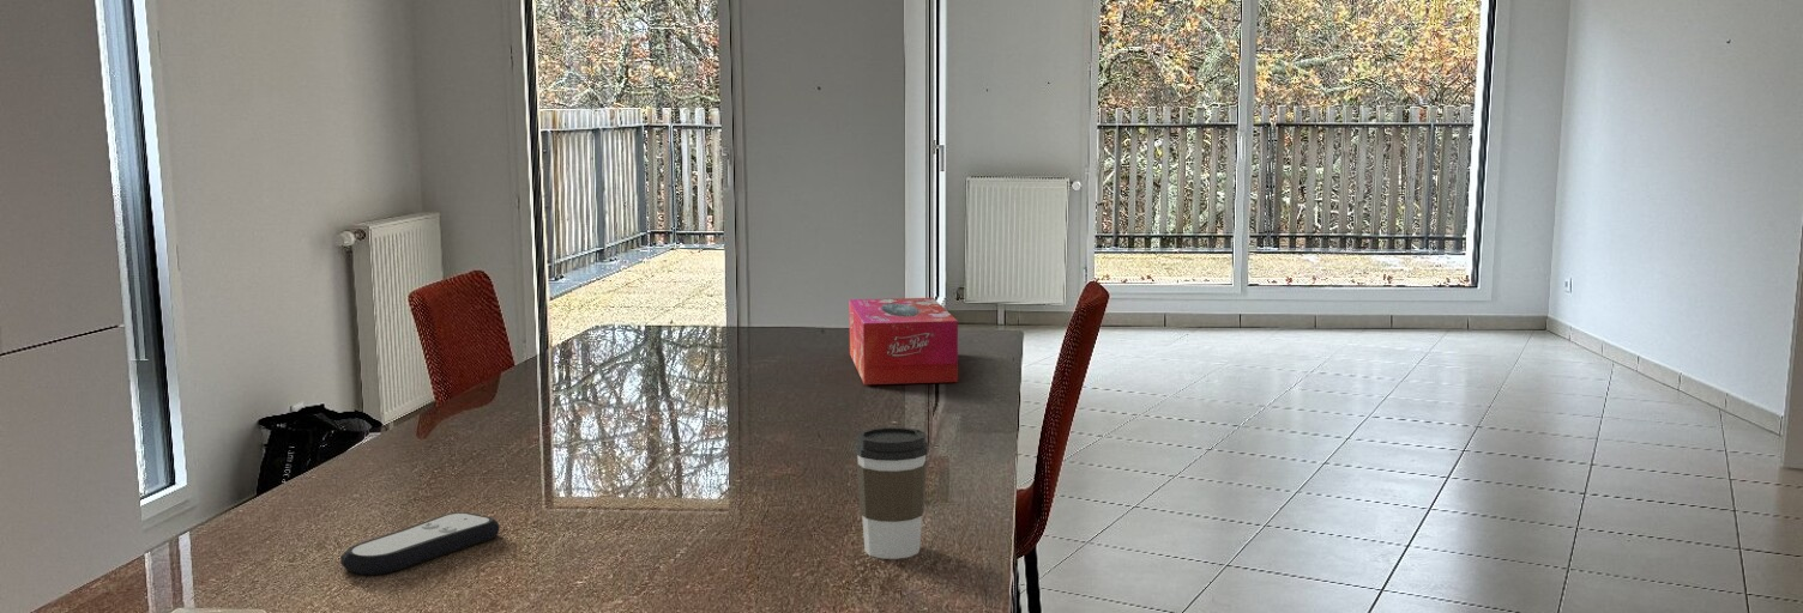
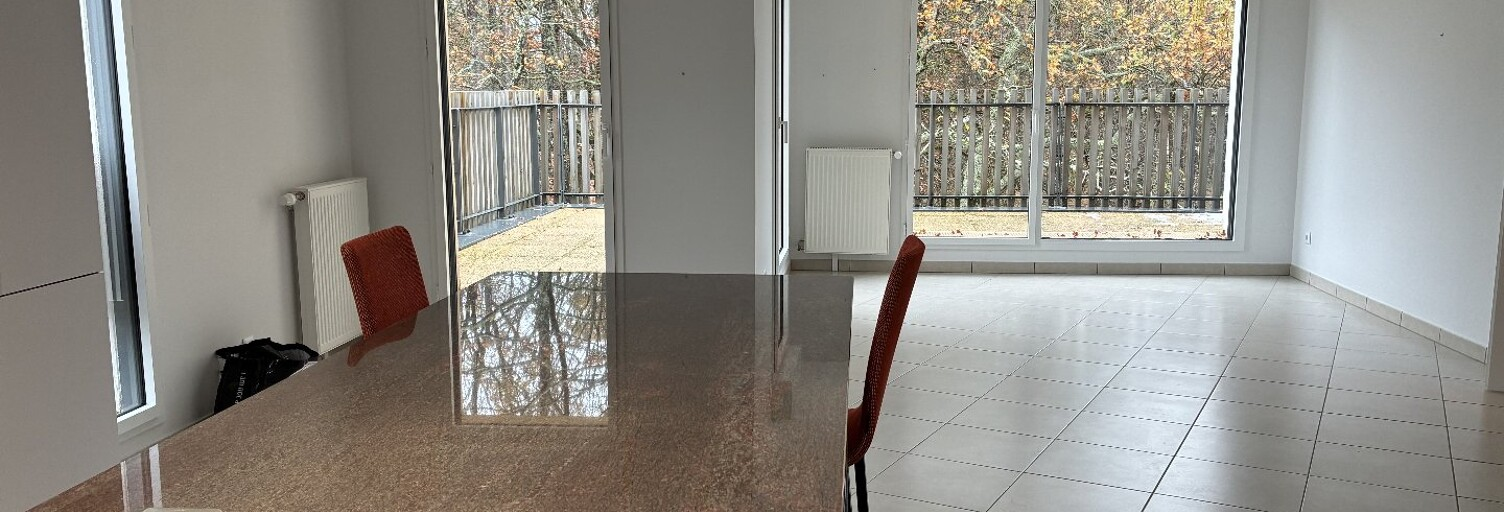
- tissue box (900, 338)
- coffee cup (892, 492)
- remote control (421, 541)
